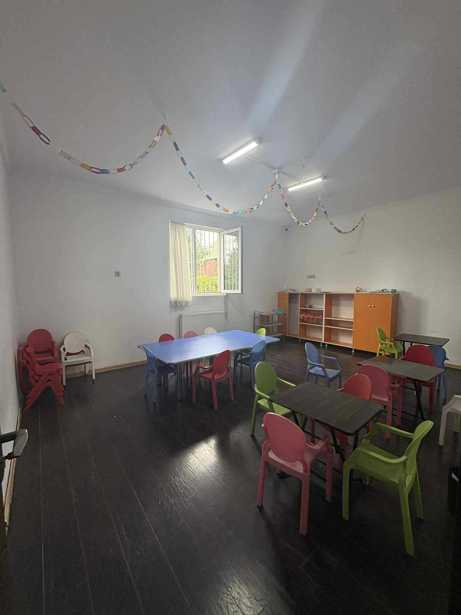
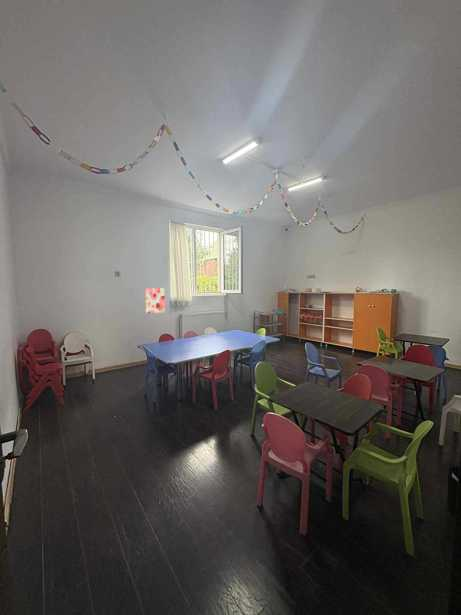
+ wall art (155, 300)
